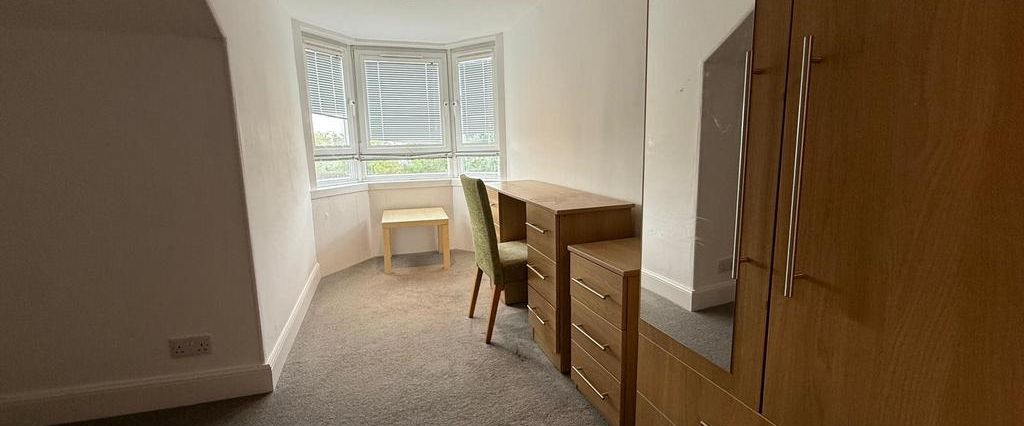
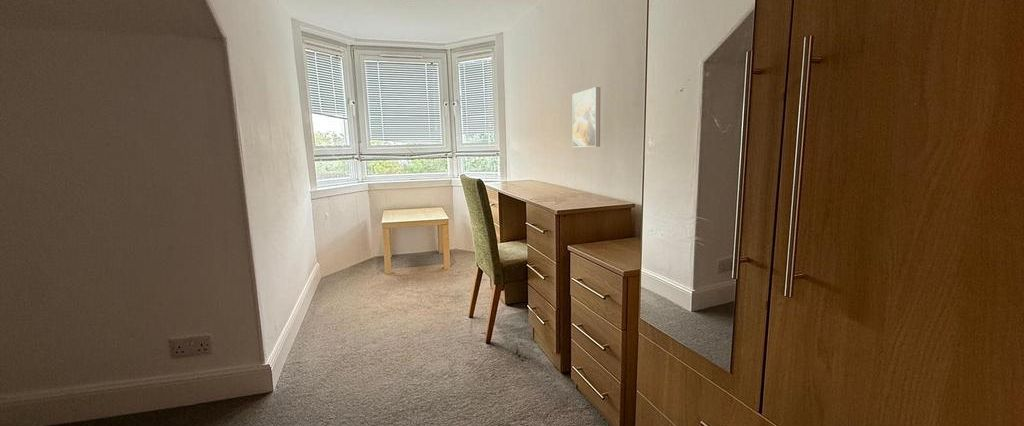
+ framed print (585, 119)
